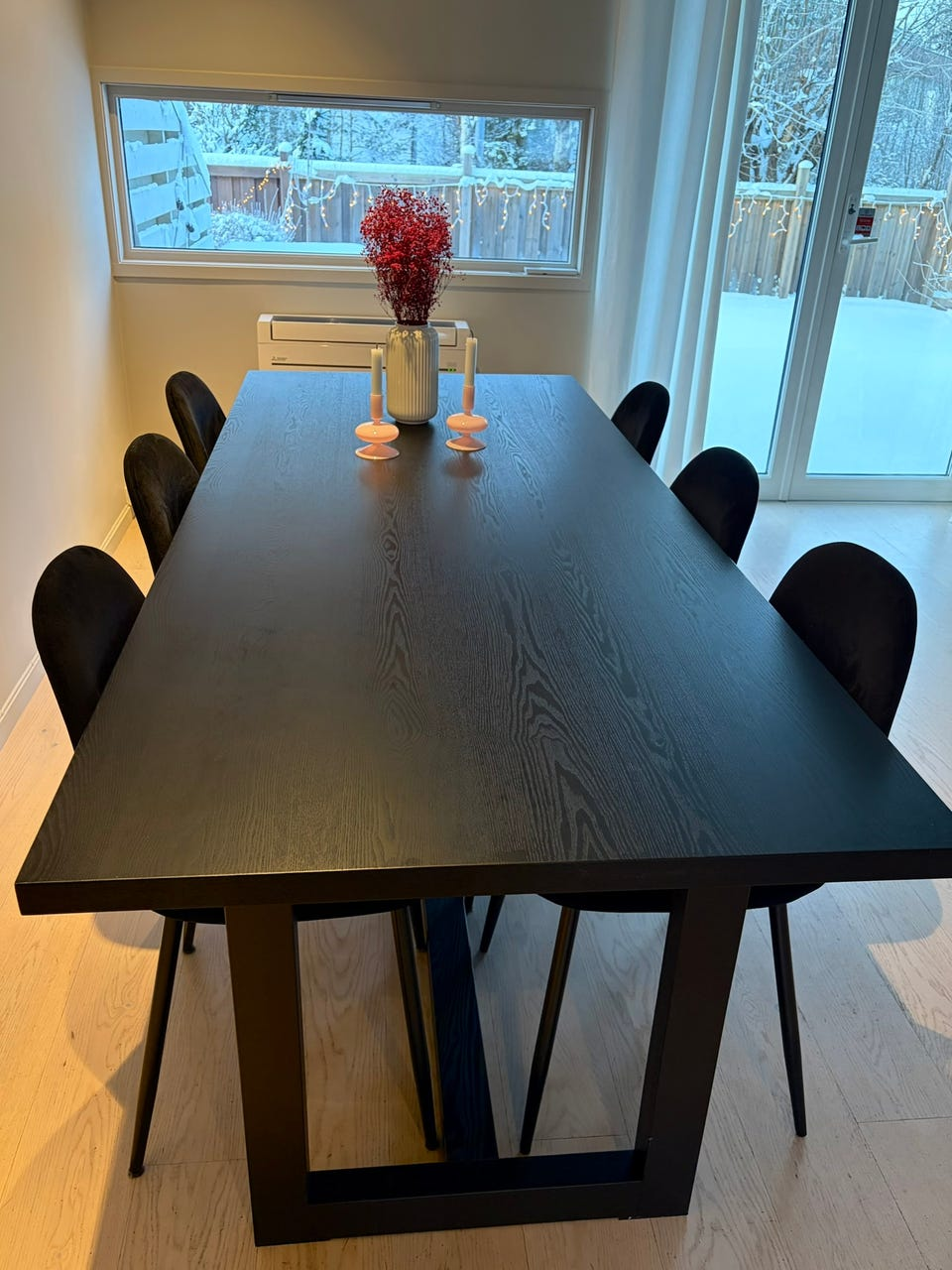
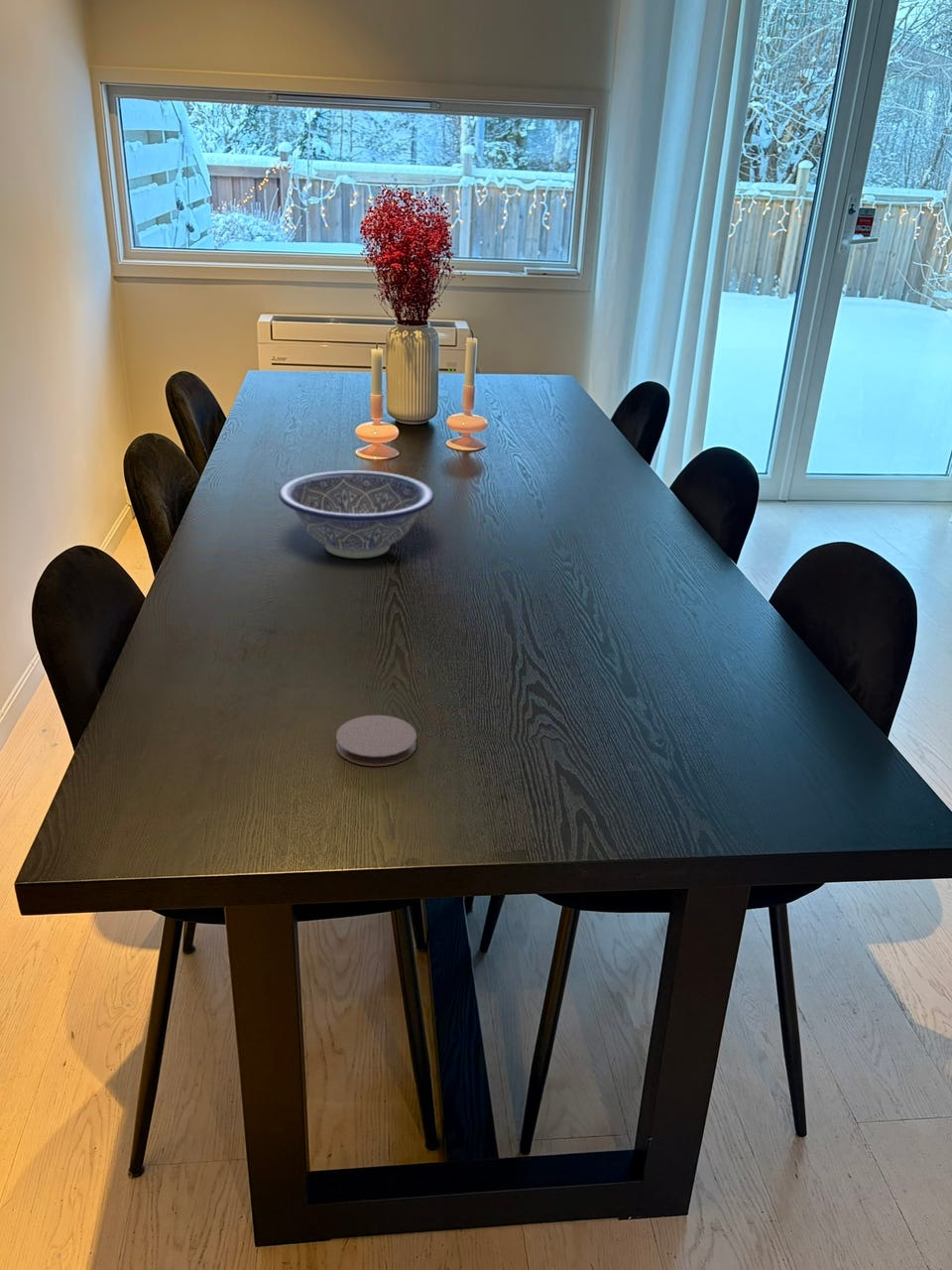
+ coaster (376, 739)
+ decorative bowl (357, 519)
